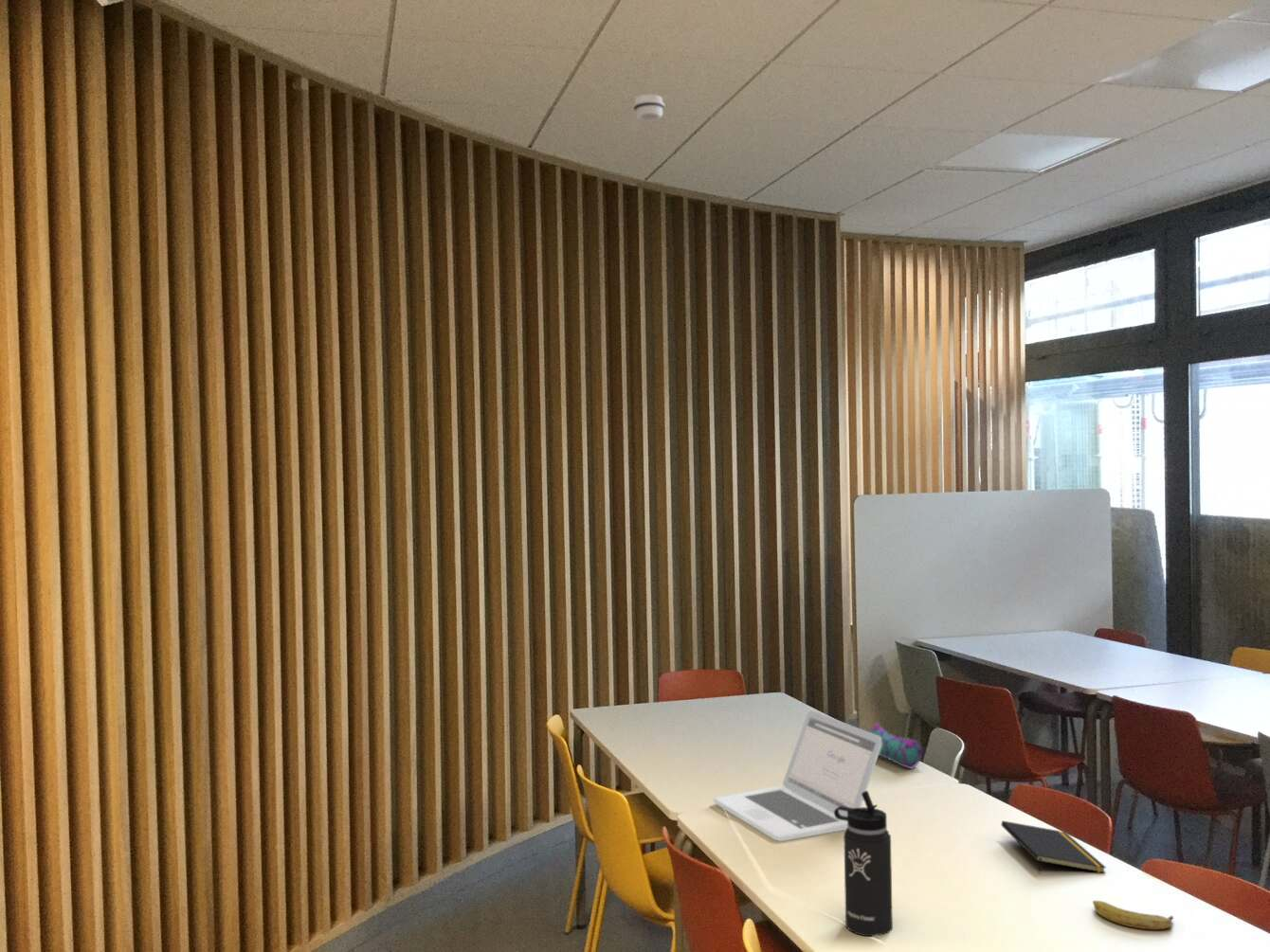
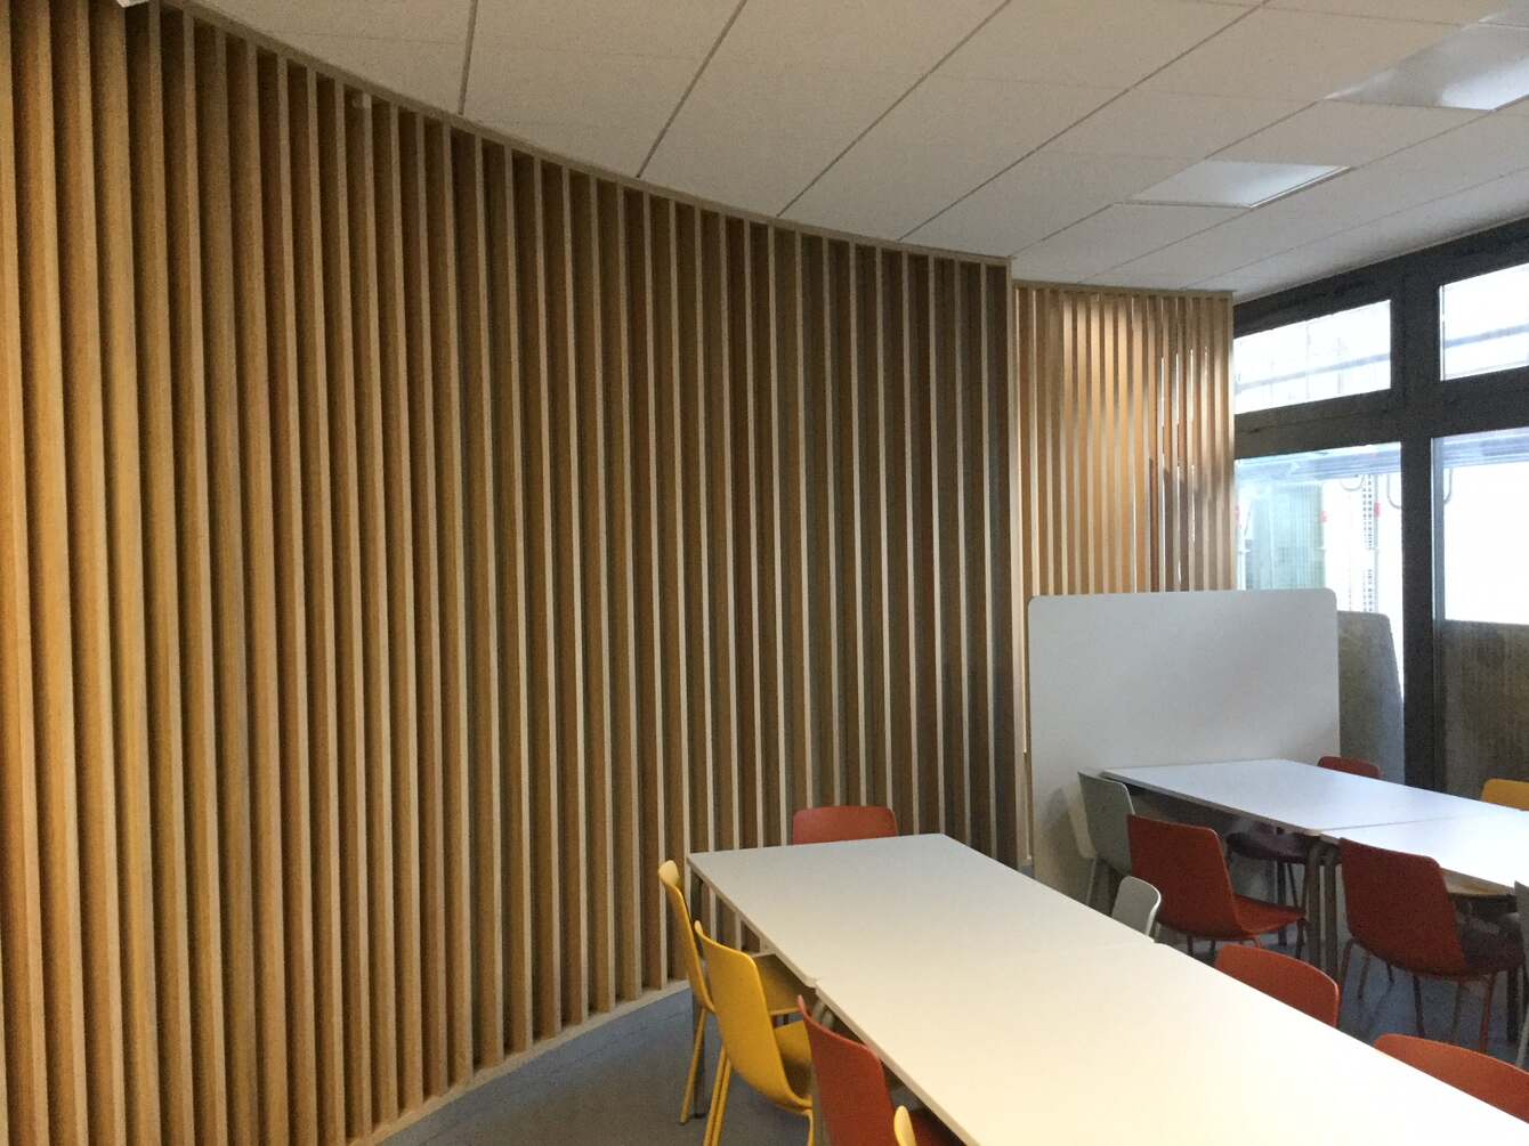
- smoke detector (648, 107)
- laptop (794, 771)
- thermos bottle (862, 857)
- pencil case (894, 745)
- notepad (1051, 845)
- fruit (1130, 913)
